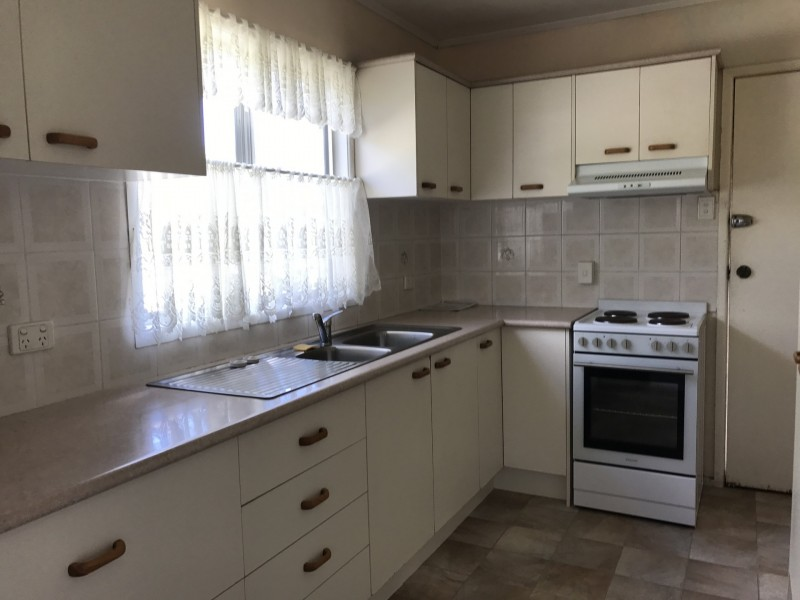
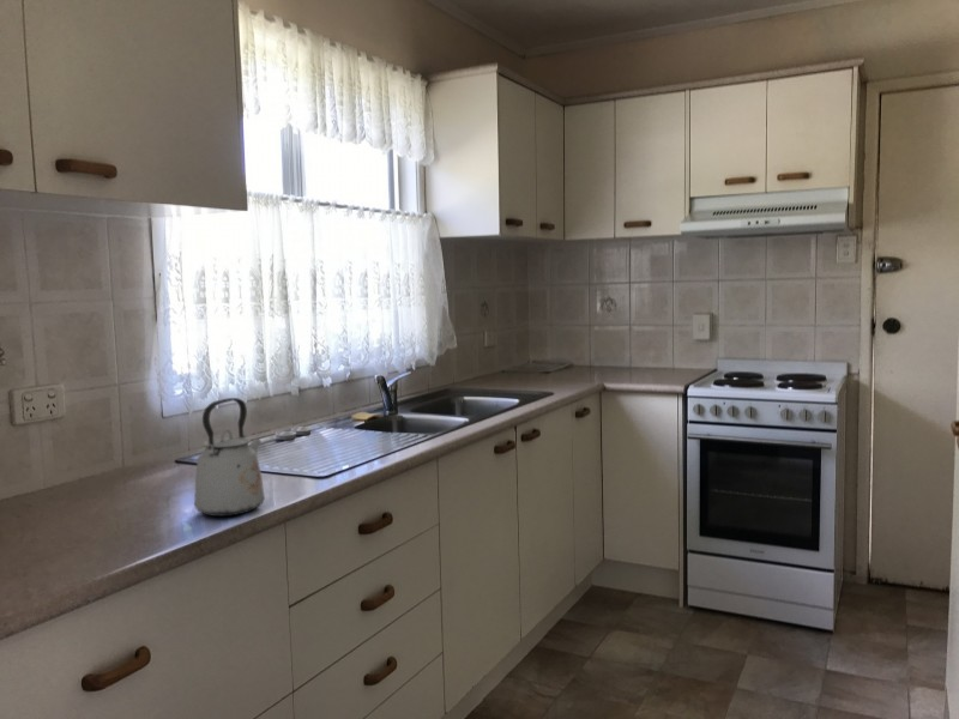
+ kettle (235, 452)
